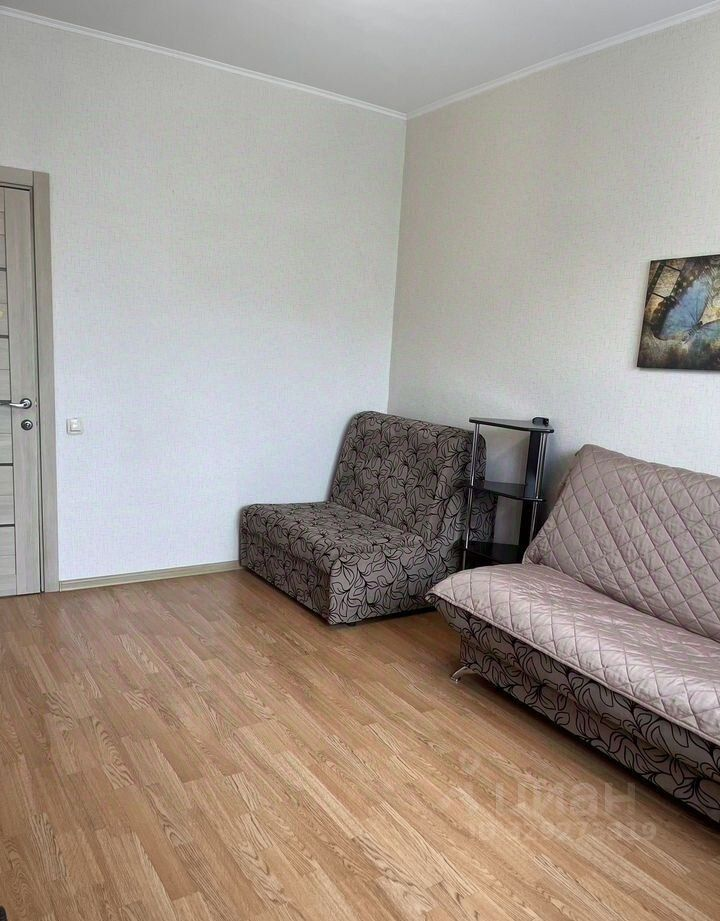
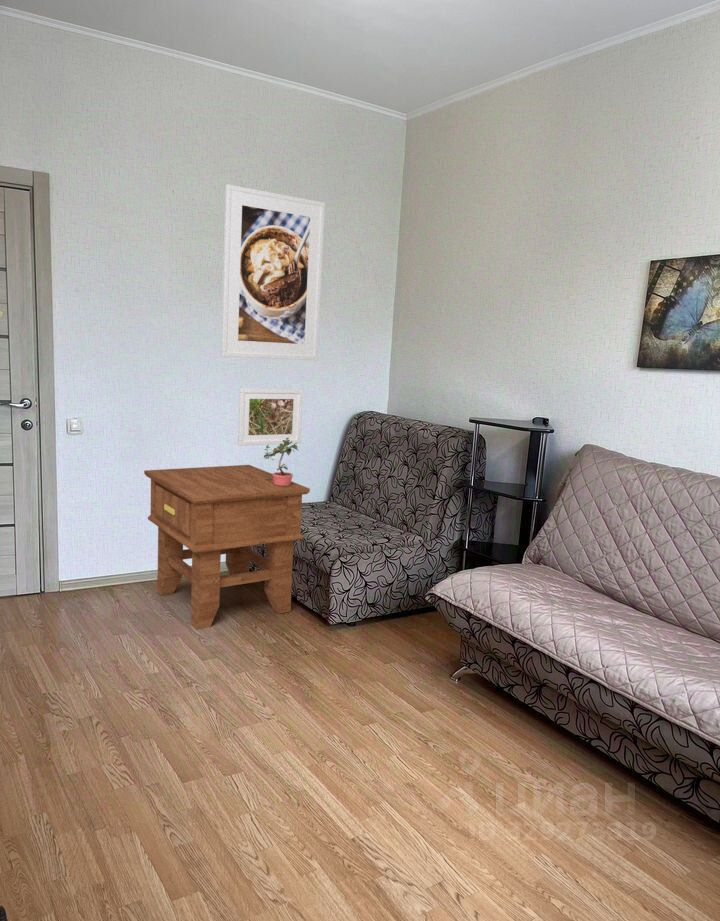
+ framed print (270, 416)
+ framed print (274, 277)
+ side table (222, 541)
+ potted plant (280, 459)
